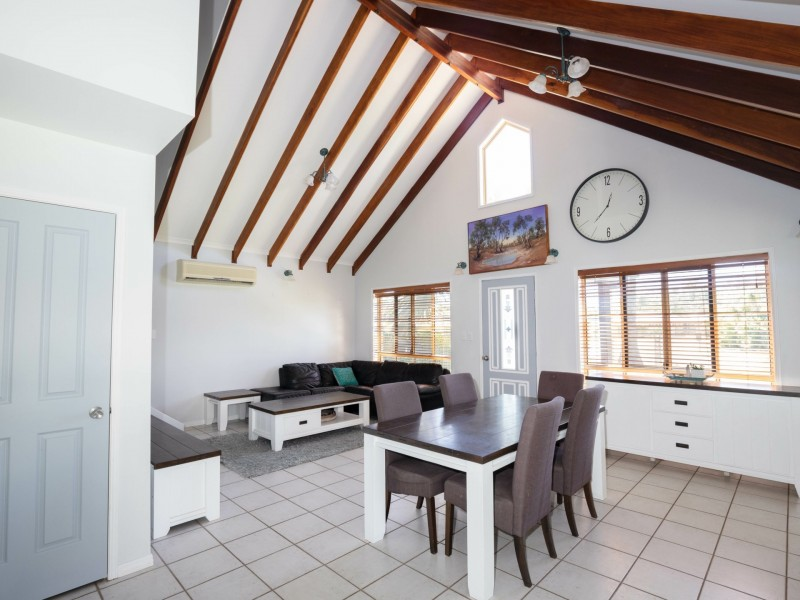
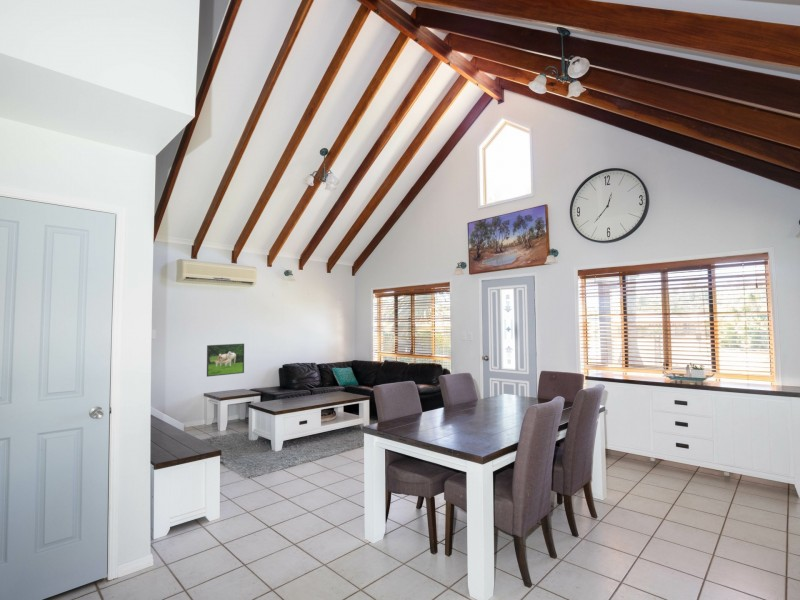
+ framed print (226, 359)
